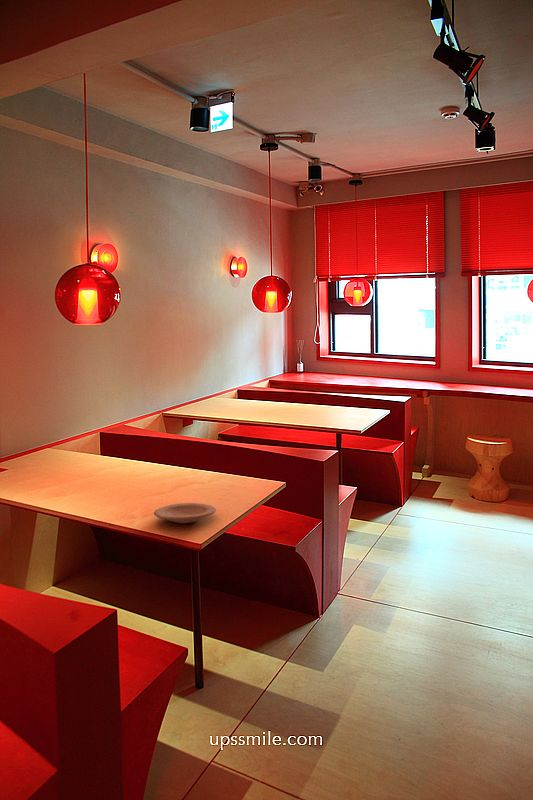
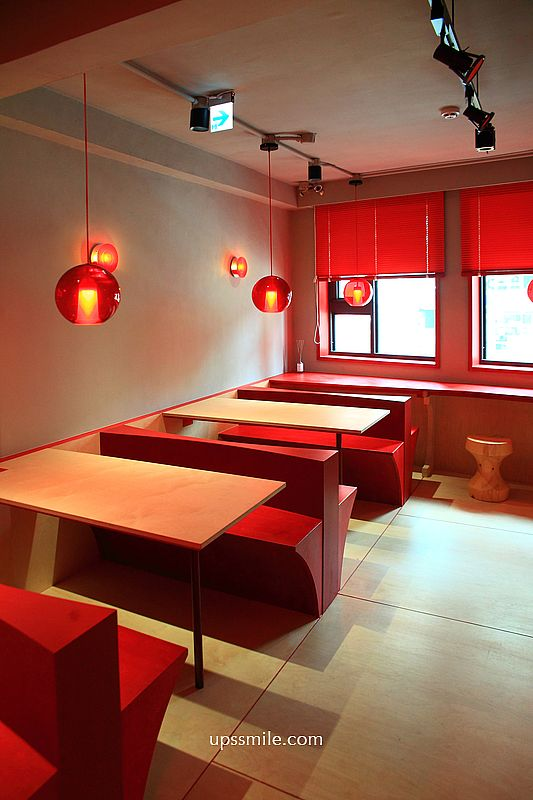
- plate (185, 514)
